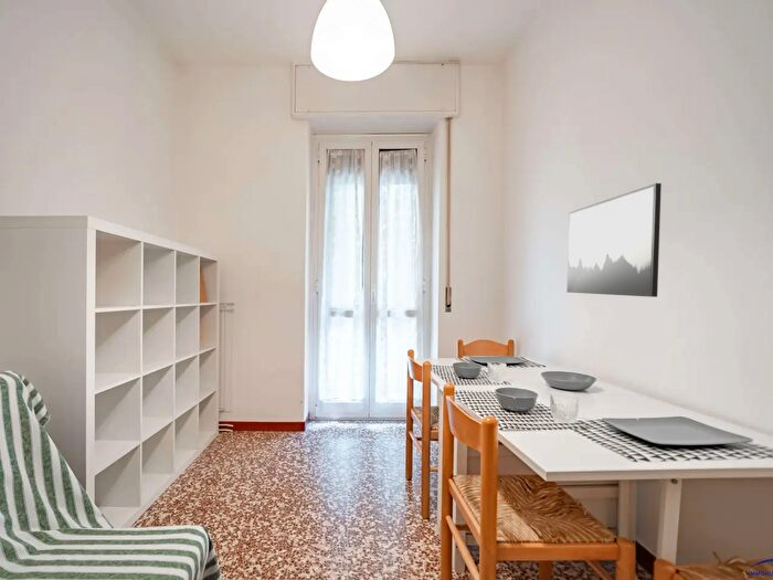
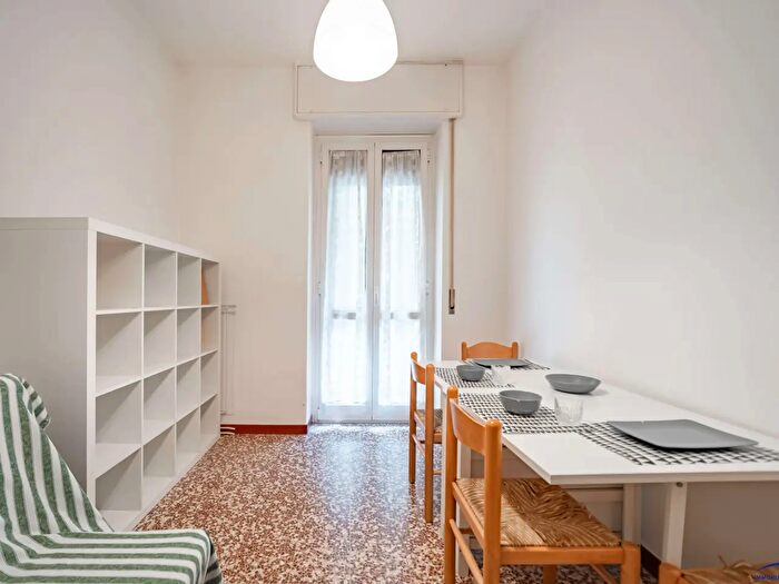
- wall art (605, 247)
